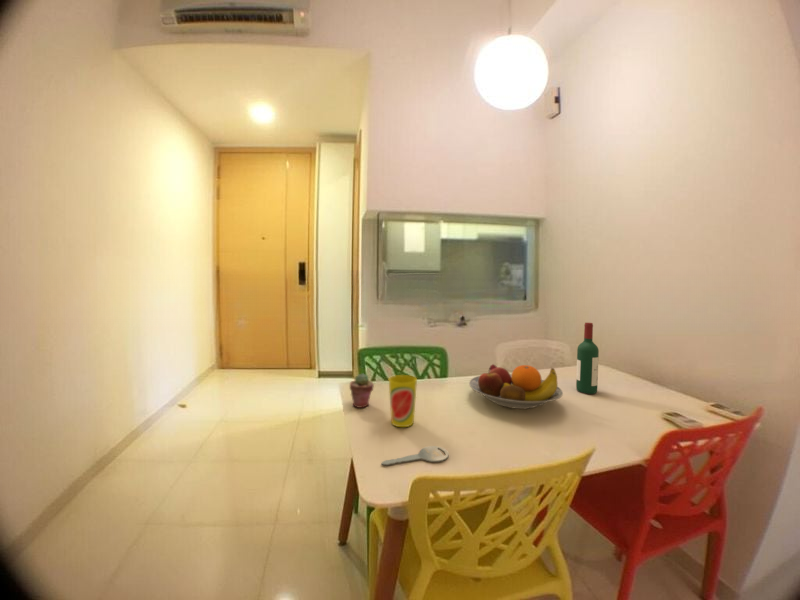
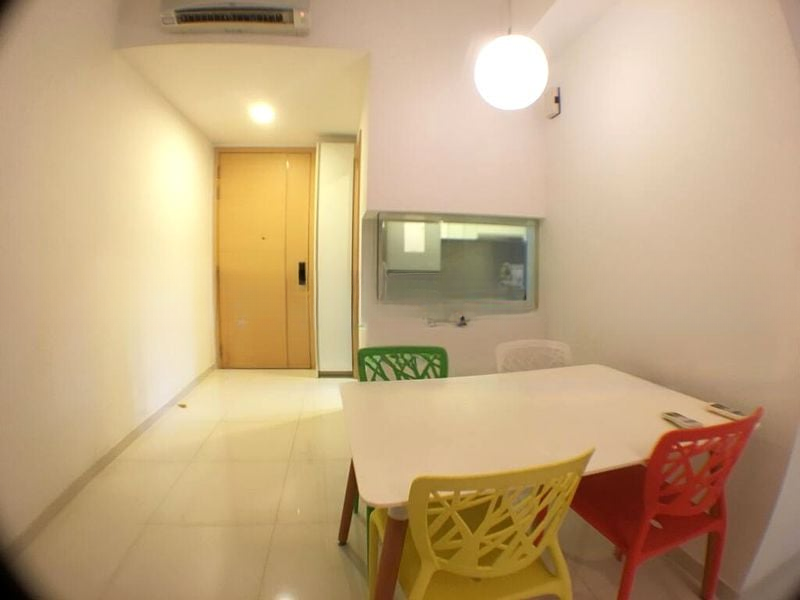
- key (415, 457)
- fruit bowl (513, 382)
- potted succulent (361, 389)
- wine bottle (587, 357)
- cup (402, 400)
